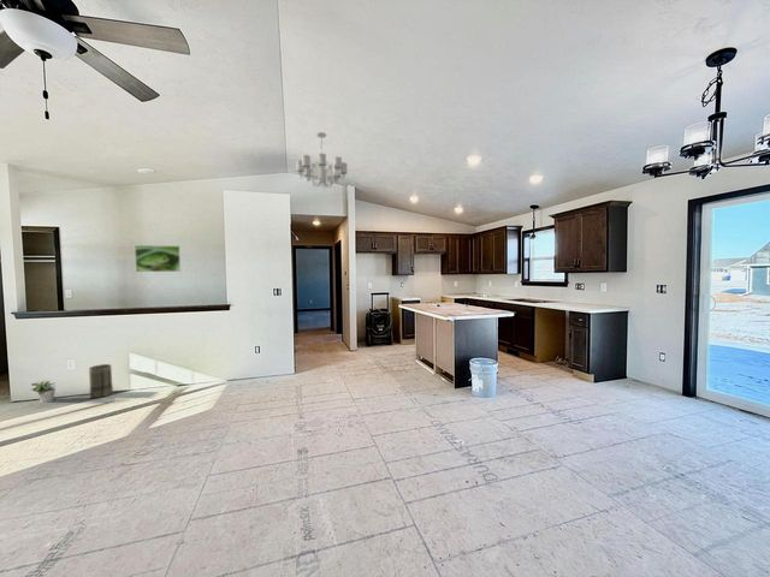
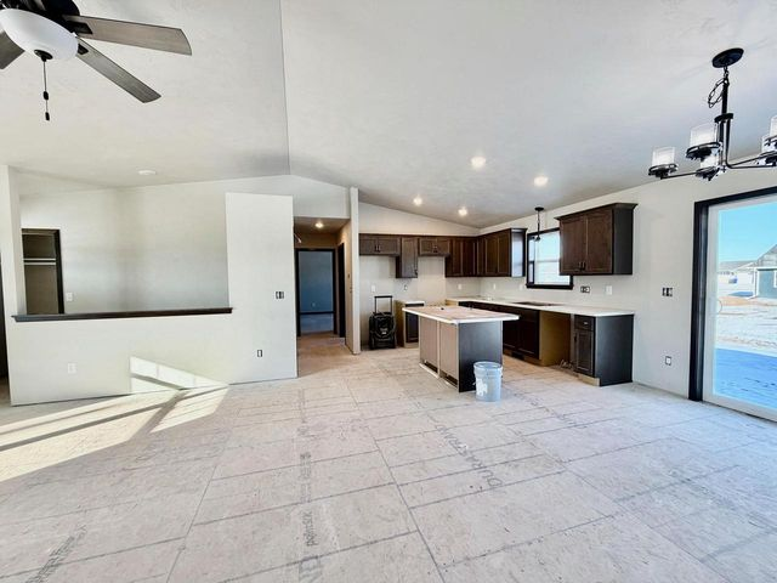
- chandelier (321, 161)
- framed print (158, 258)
- potted plant (41, 391)
- basket (100, 380)
